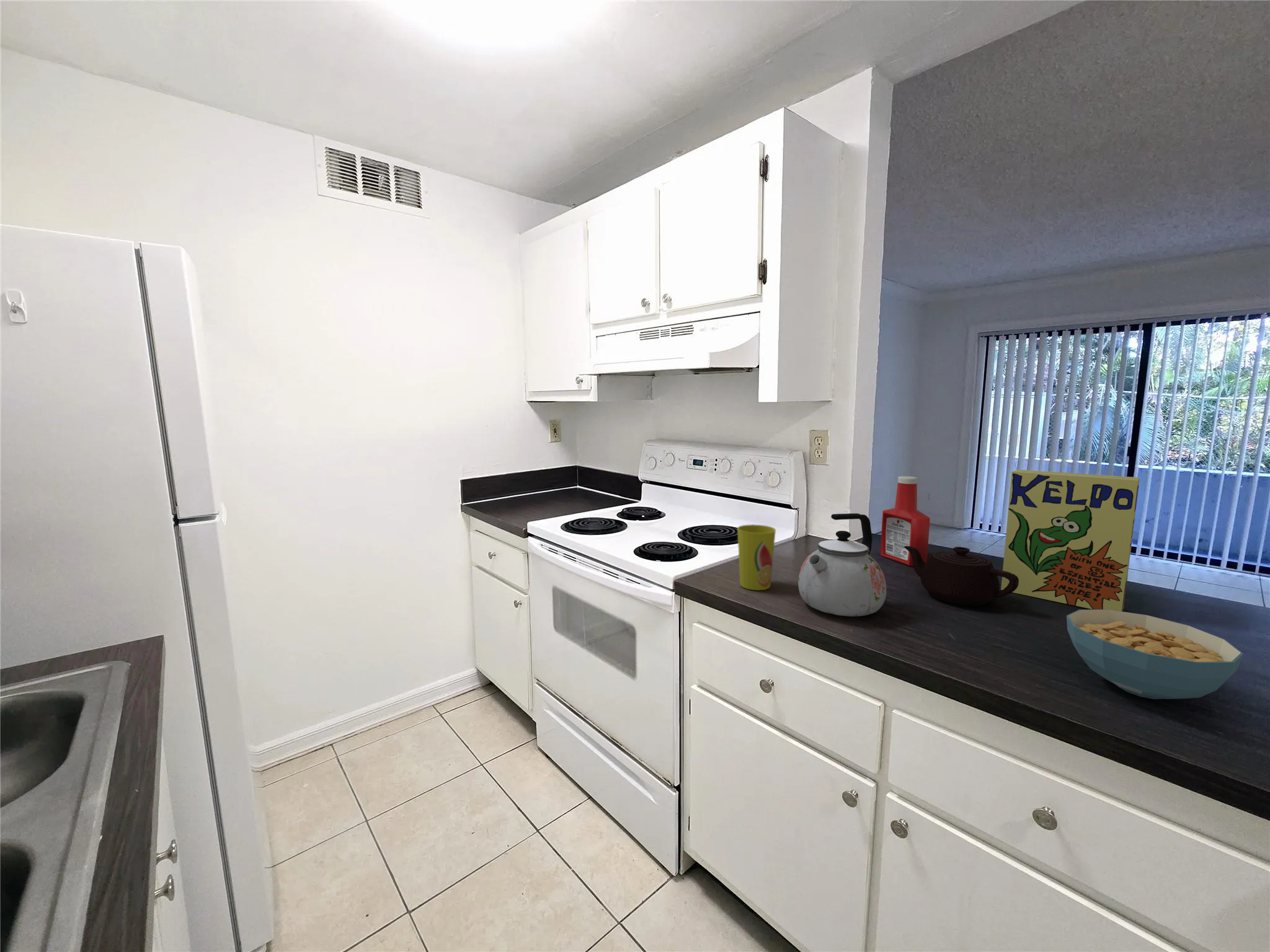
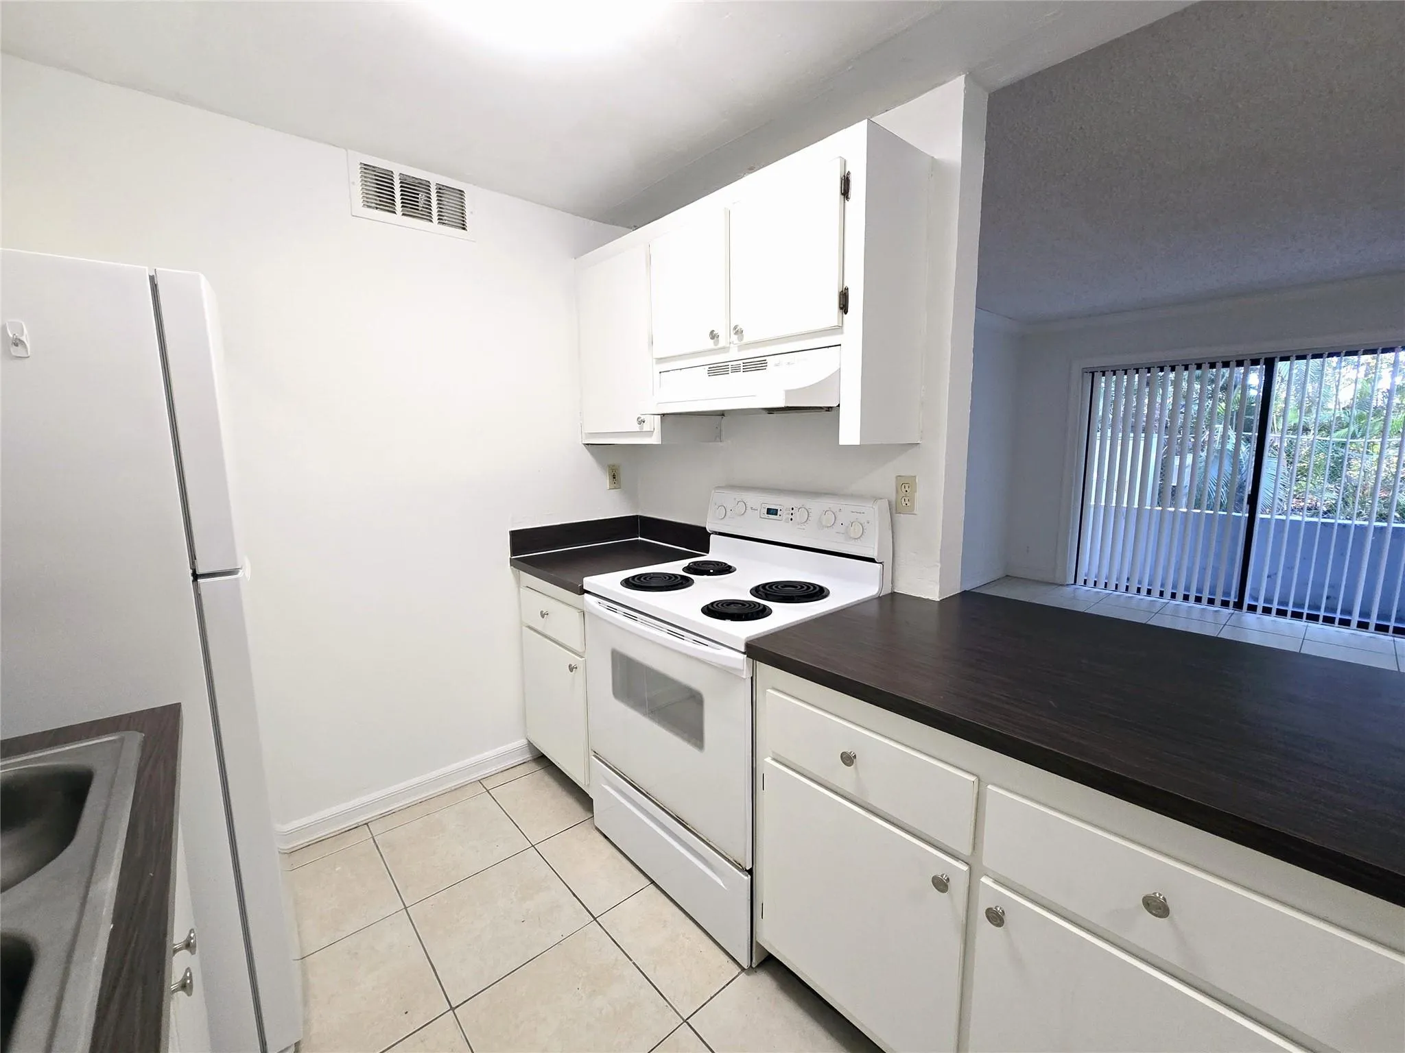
- cereal box (1065, 537)
- soap bottle (905, 519)
- kettle (841, 560)
- cereal bowl (1143, 661)
- cup (755, 557)
- teapot (956, 571)
